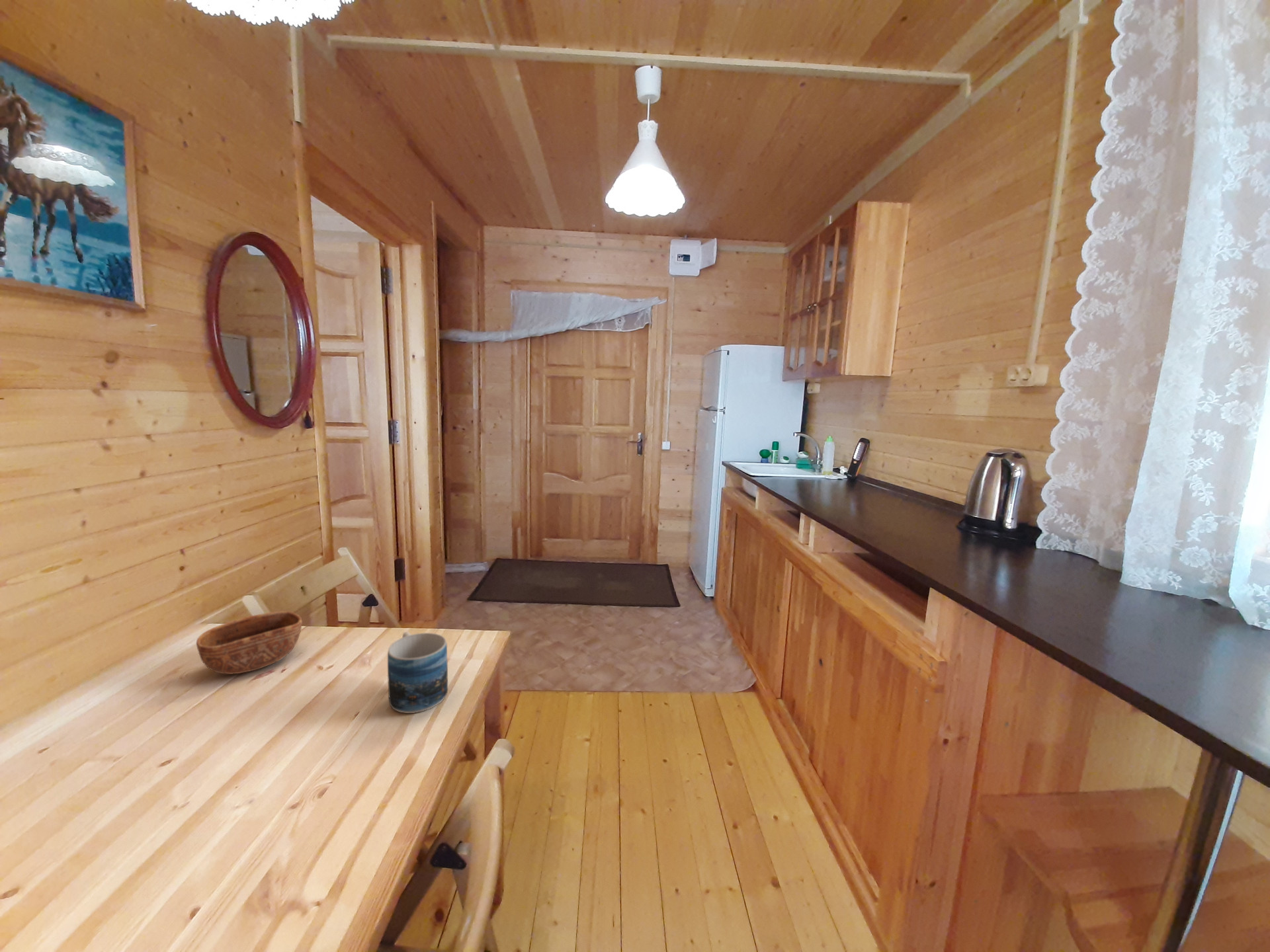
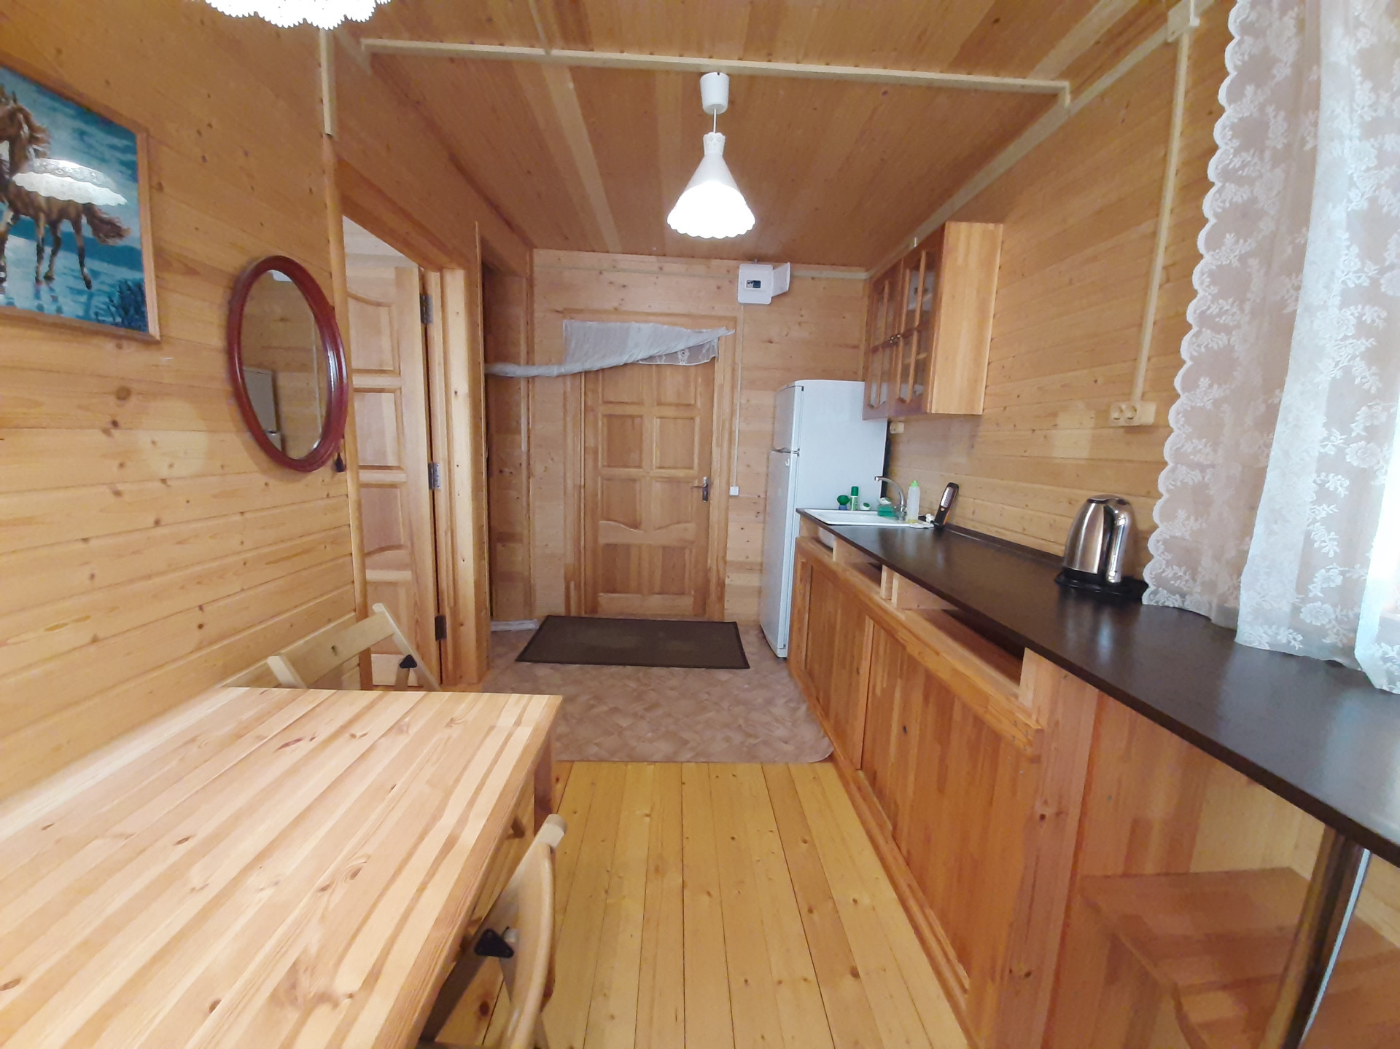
- mug (415, 665)
- bowl (253, 644)
